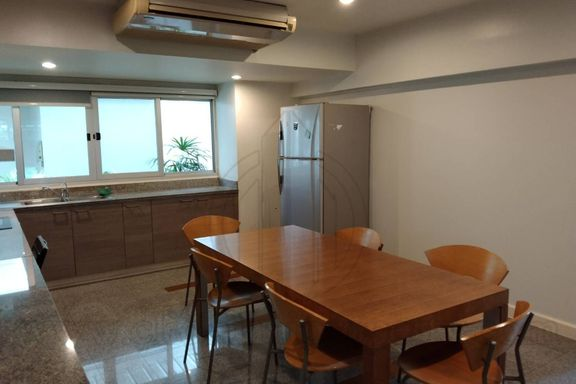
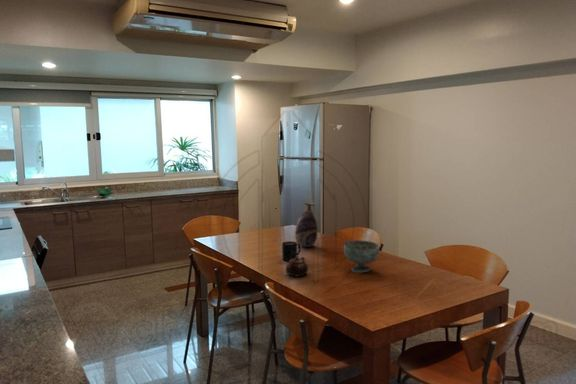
+ teapot (296, 264)
+ mug (292, 250)
+ bowl (361, 256)
+ vase (306, 224)
